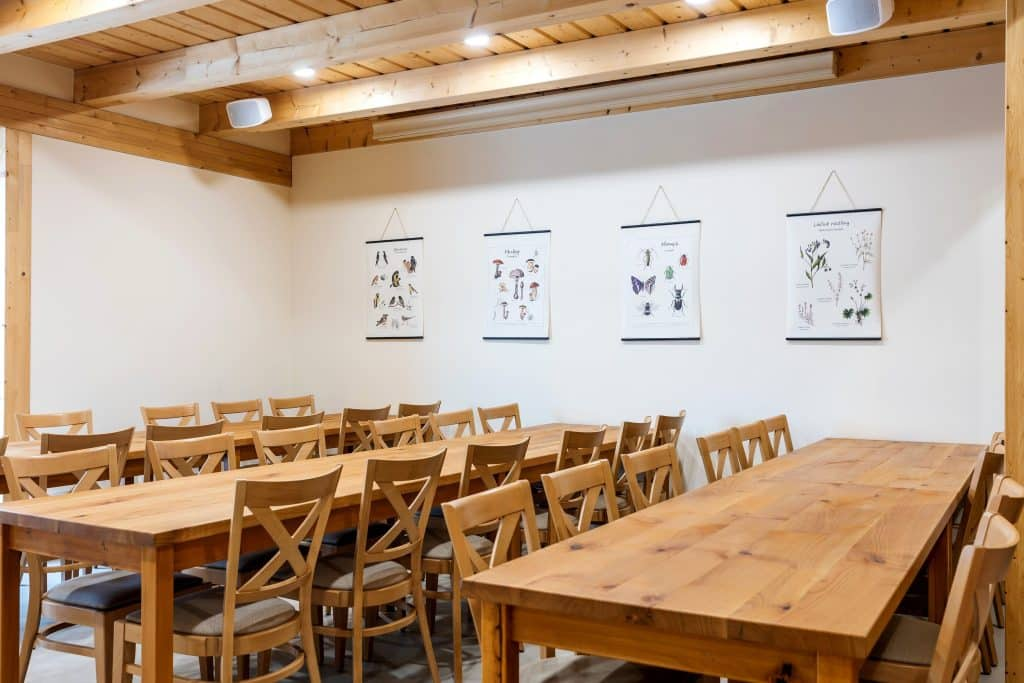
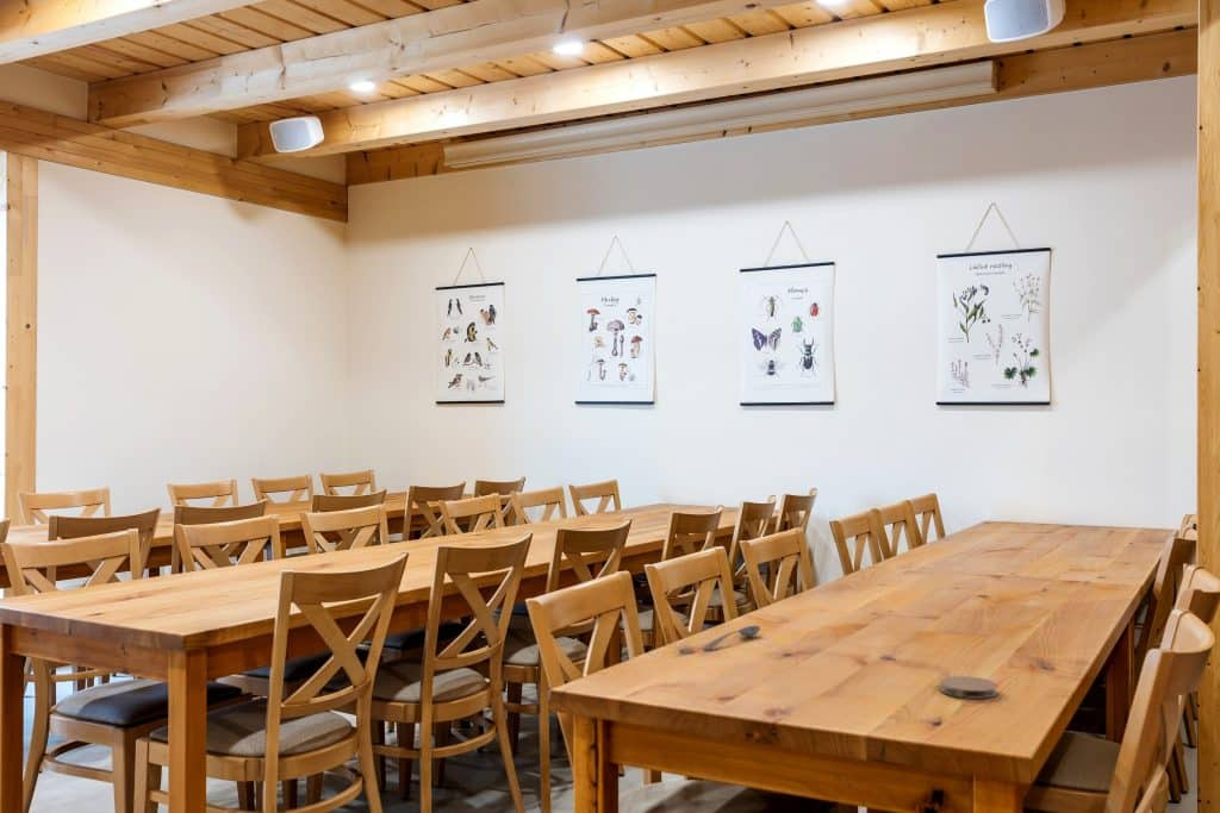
+ soupspoon (729, 634)
+ coaster (967, 687)
